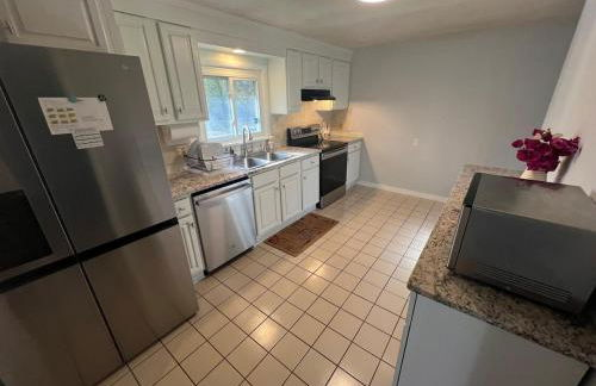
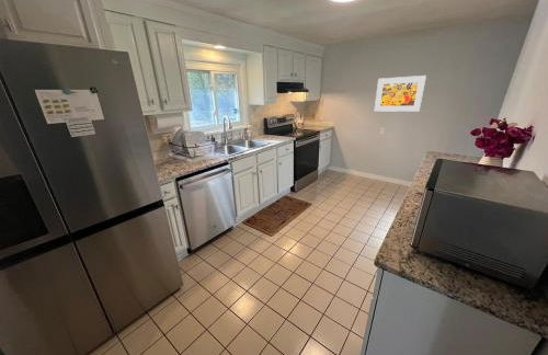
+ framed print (398, 94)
